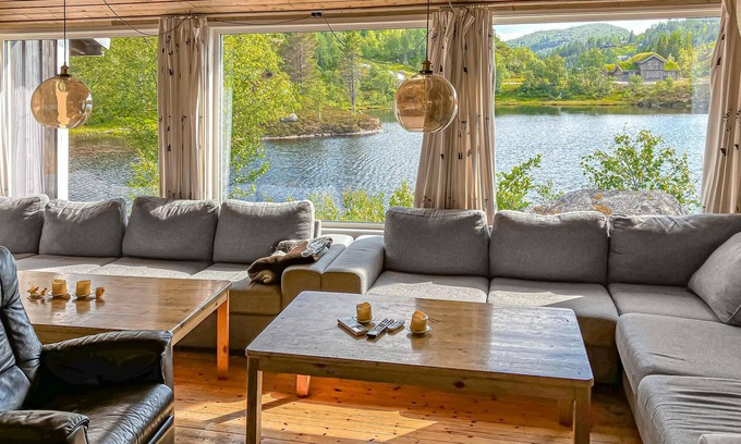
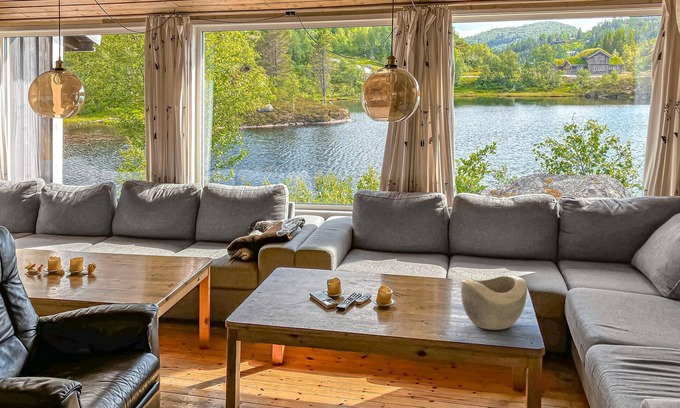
+ decorative bowl (492, 301)
